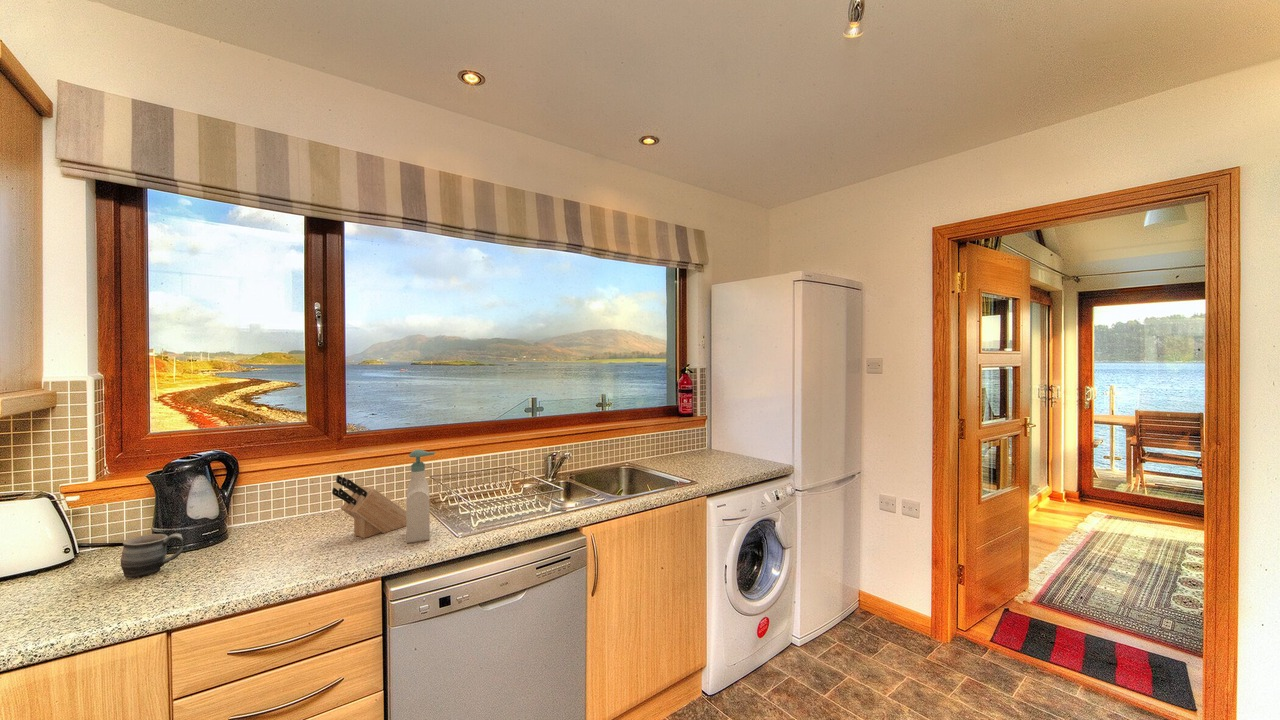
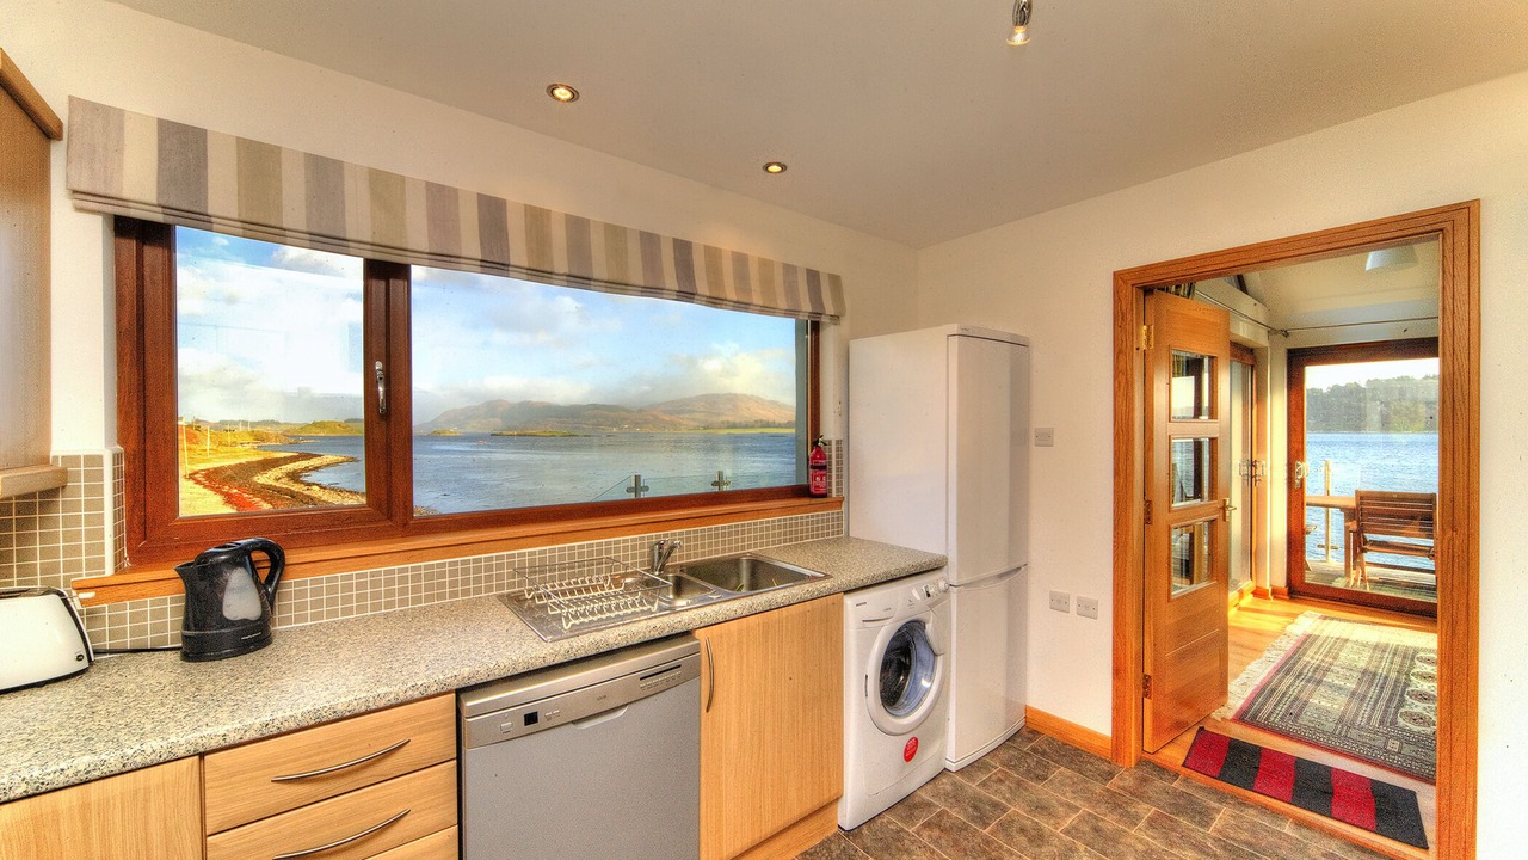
- mug (153, 553)
- soap bottle (421, 492)
- knife block (375, 500)
